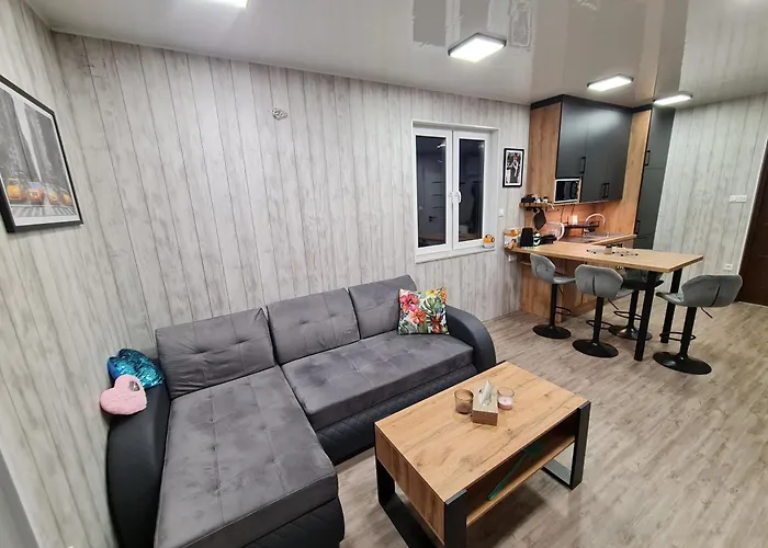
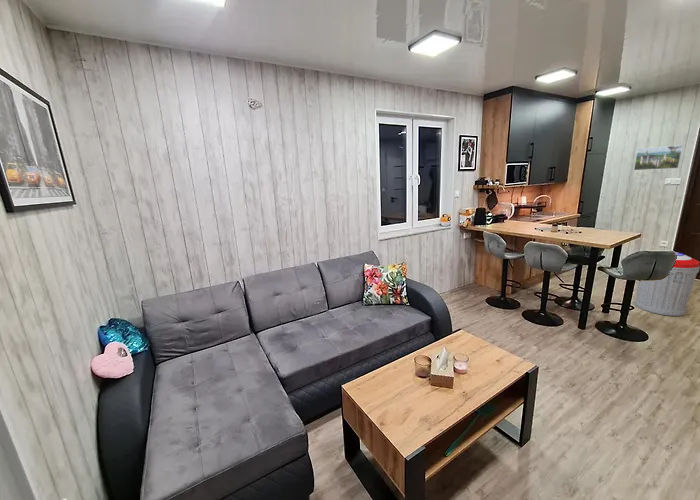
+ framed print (657, 158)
+ trash can (664, 281)
